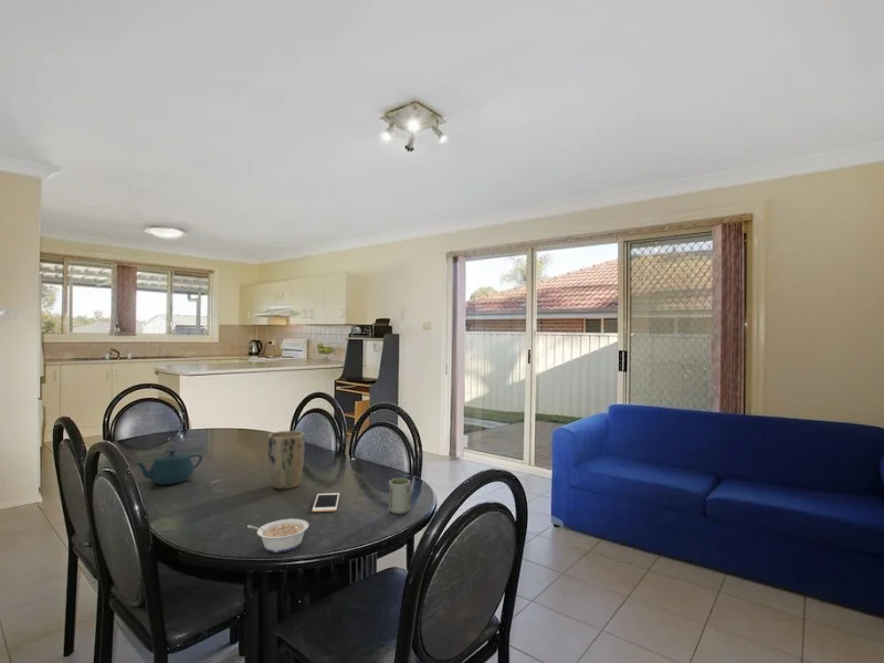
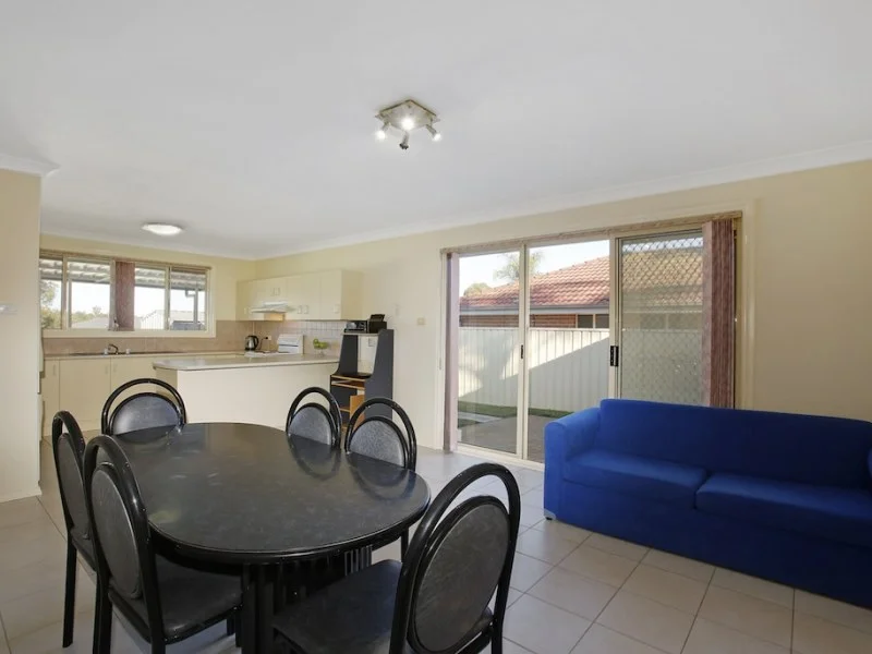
- cup (399, 495)
- cell phone (326, 502)
- teapot (169, 465)
- plant pot (285, 460)
- legume (281, 535)
